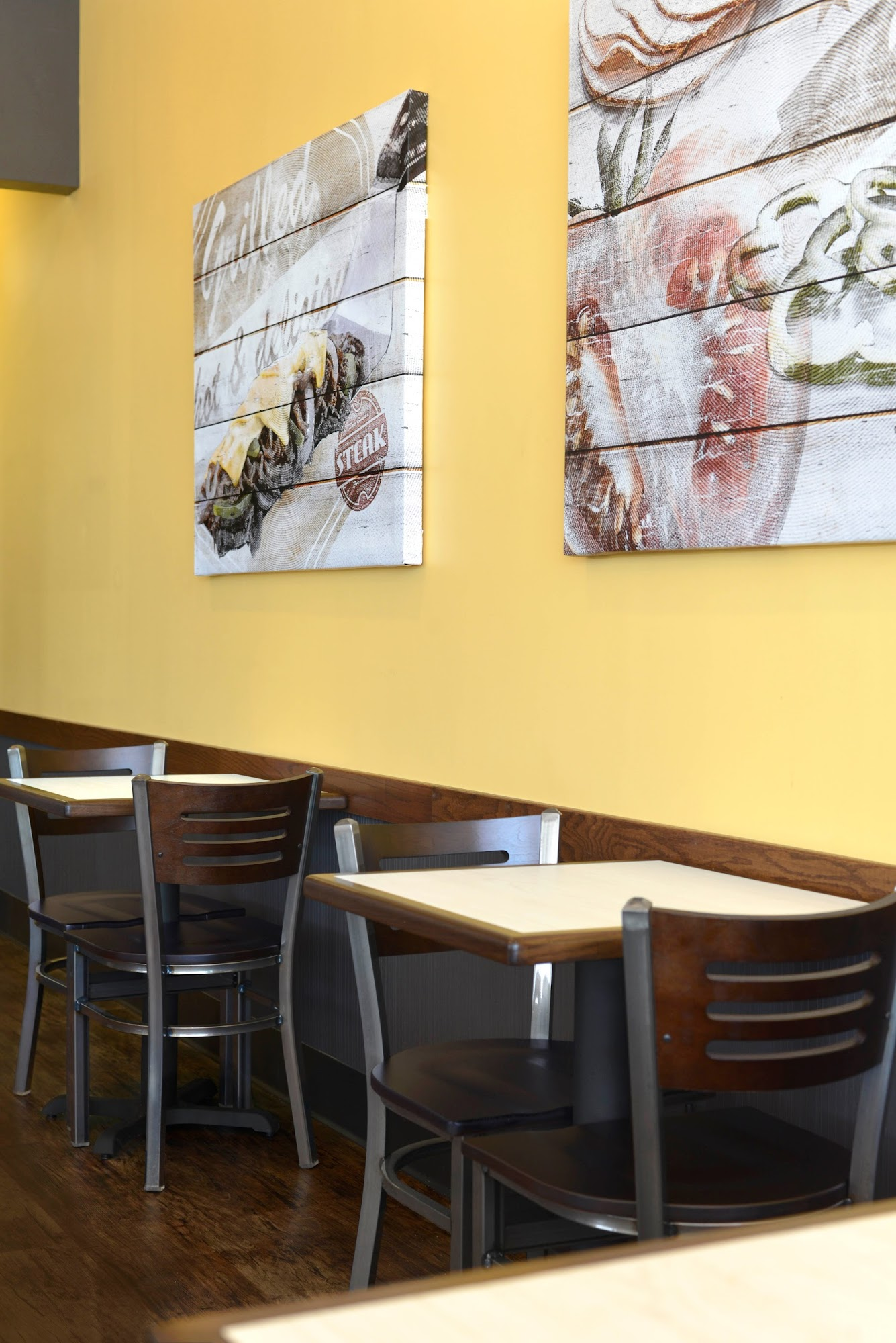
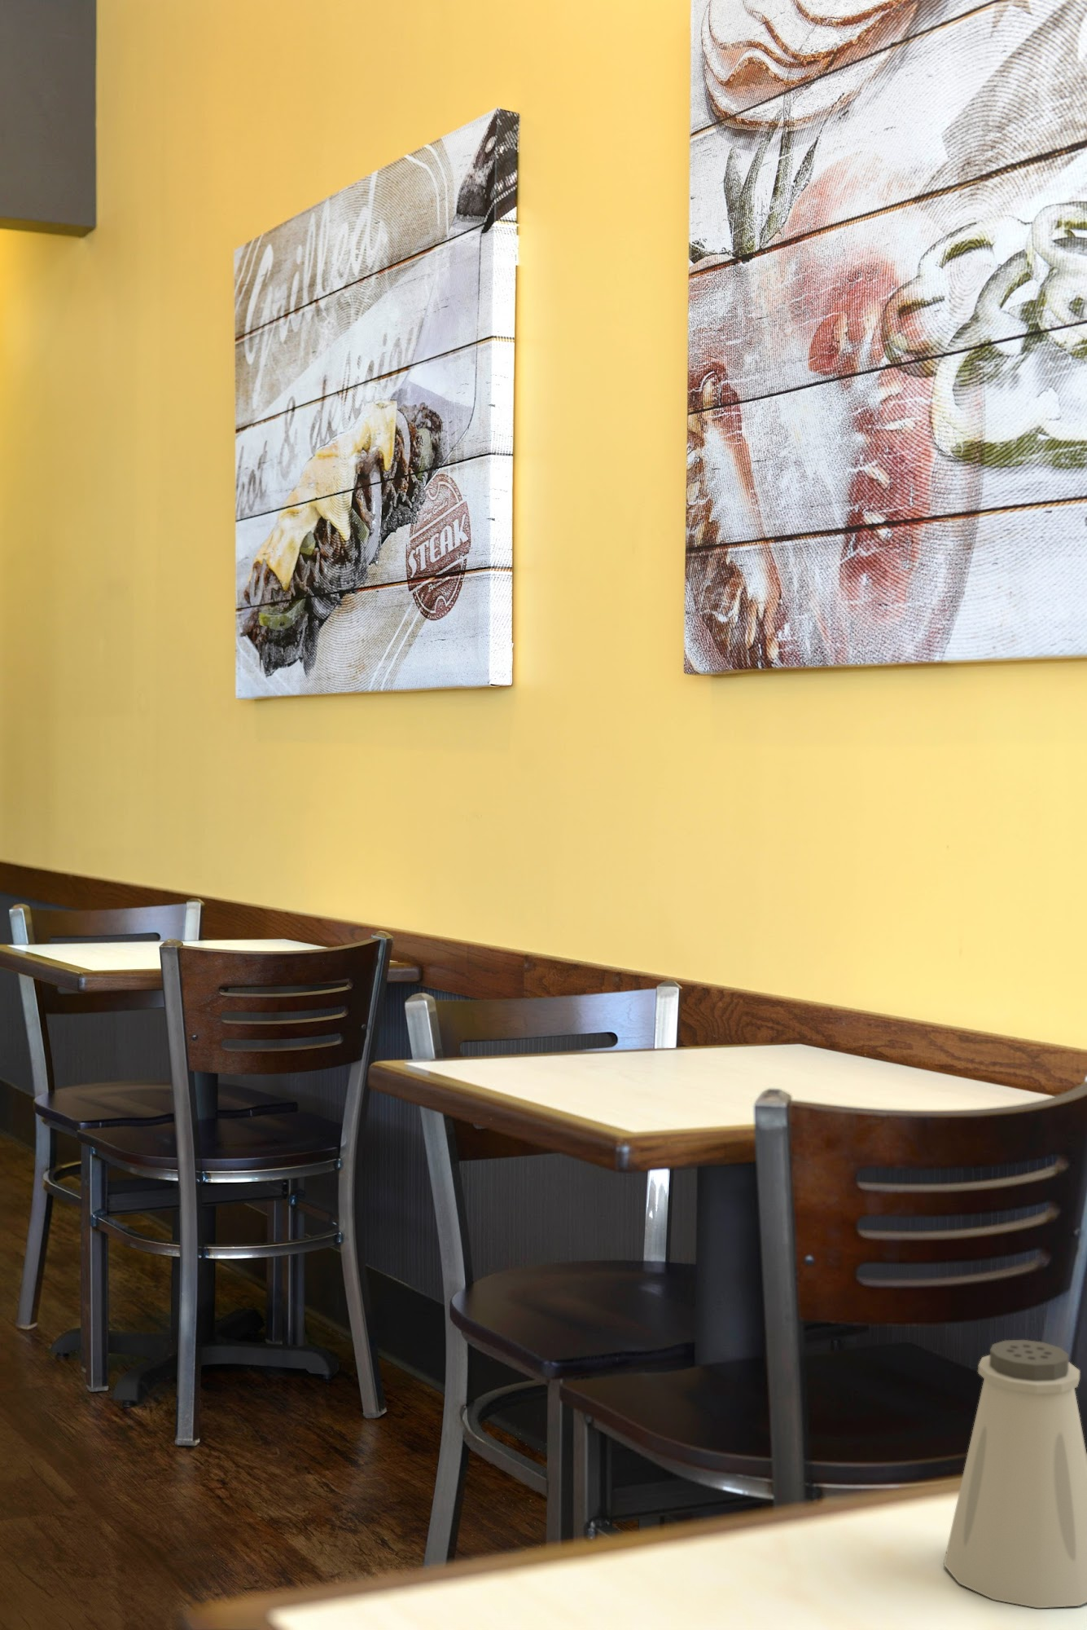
+ saltshaker (1026, 1460)
